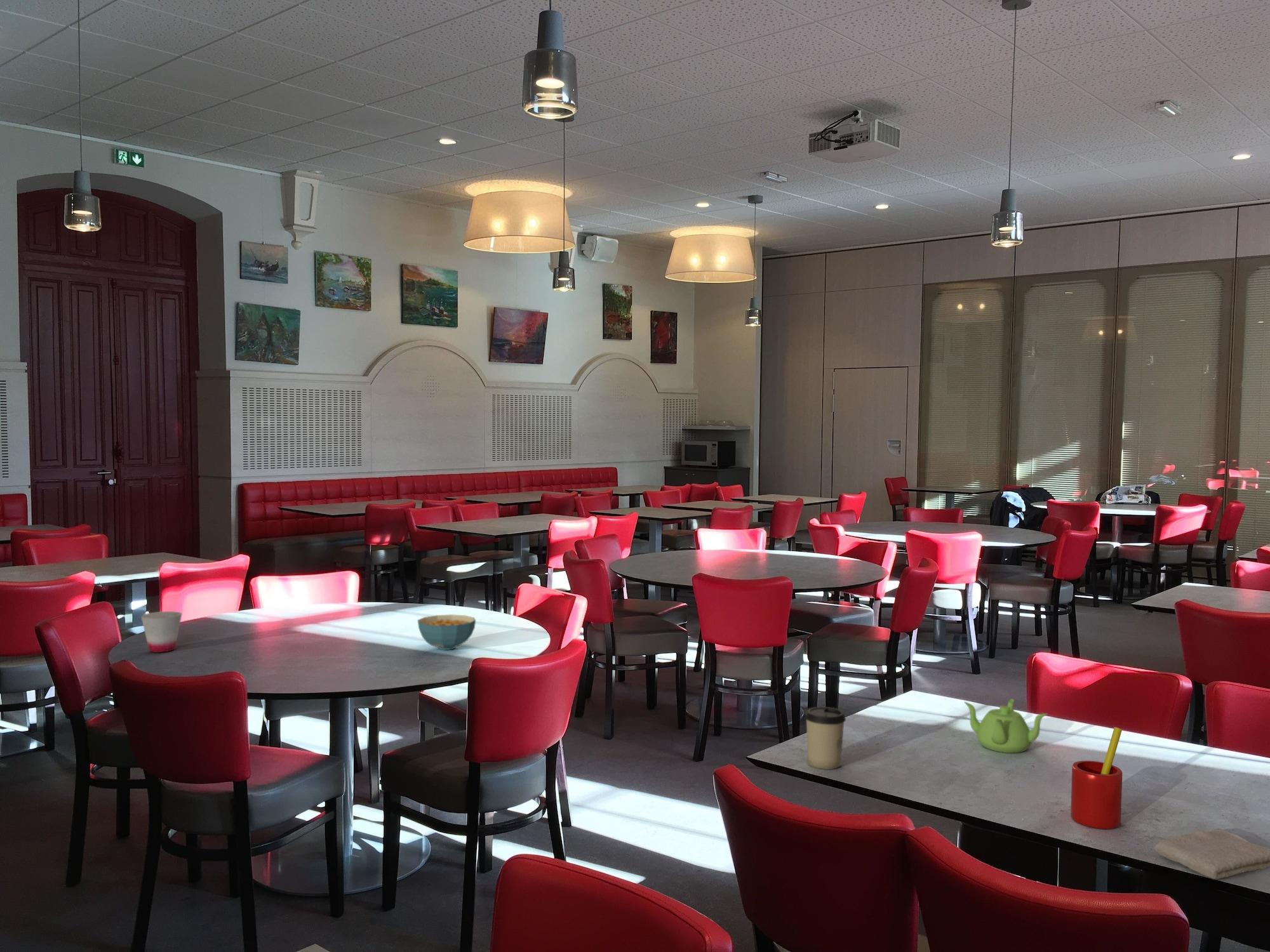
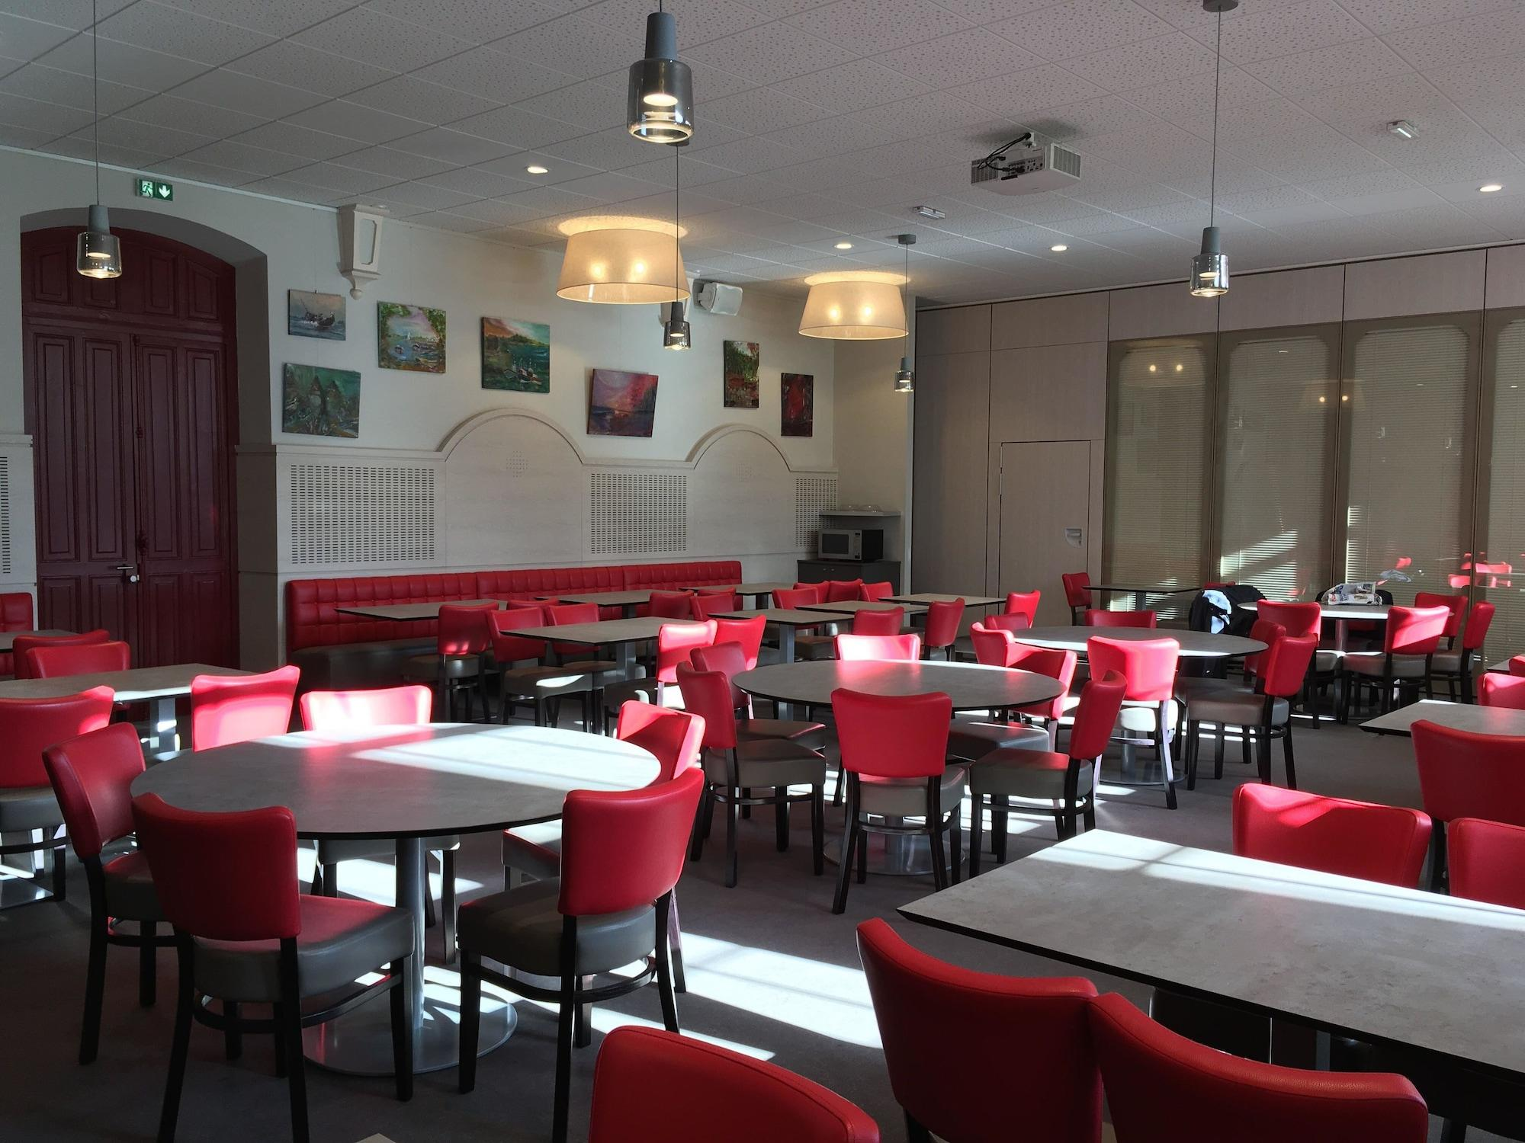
- washcloth (1217, 852)
- cup (162, 632)
- cereal bowl (446, 634)
- cup (825, 737)
- teapot (1004, 726)
- straw (1100, 774)
